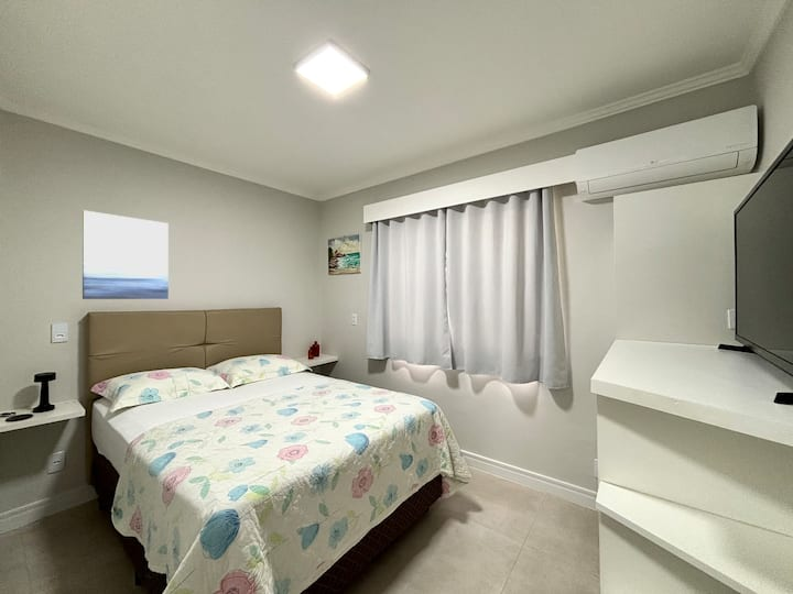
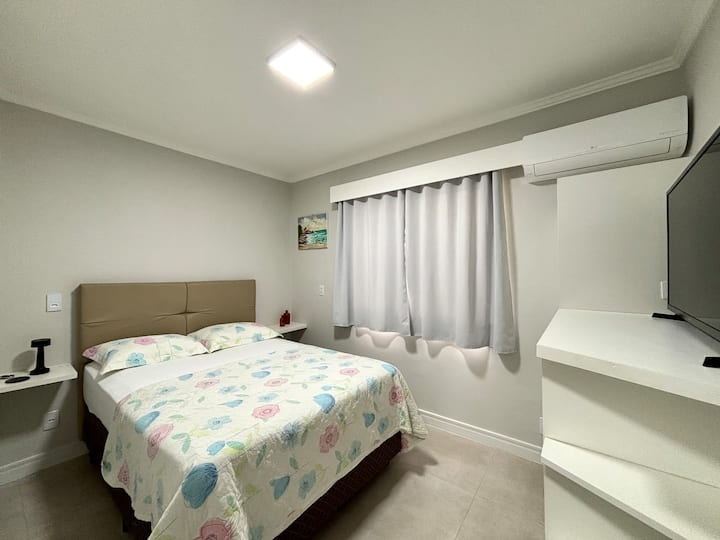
- wall art (128, 257)
